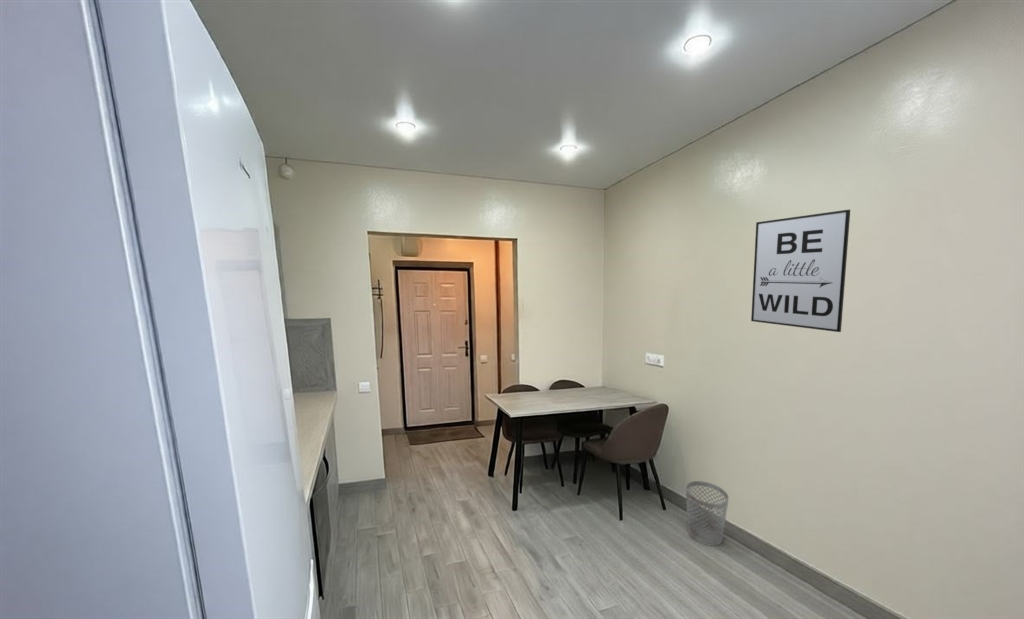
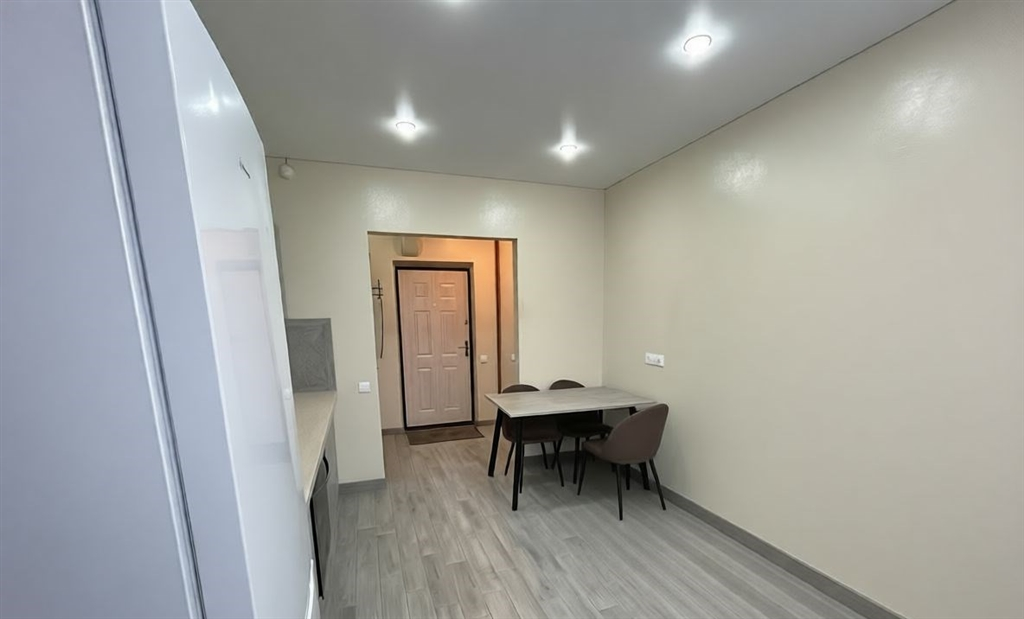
- wastebasket (705, 513)
- wall art (794, 272)
